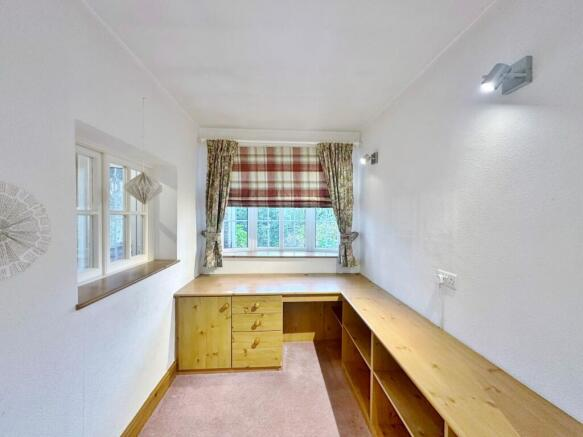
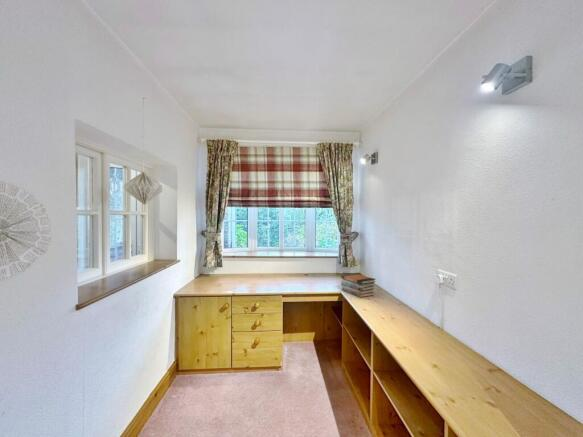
+ book stack (357, 284)
